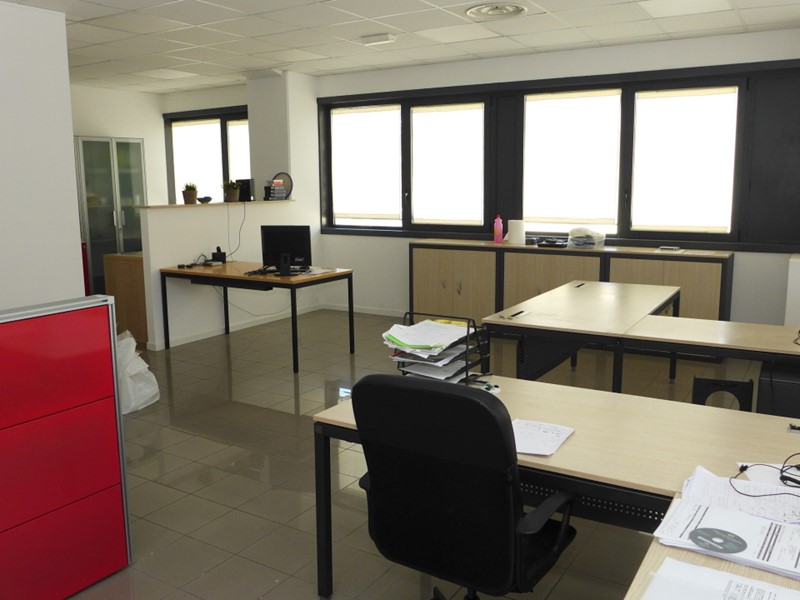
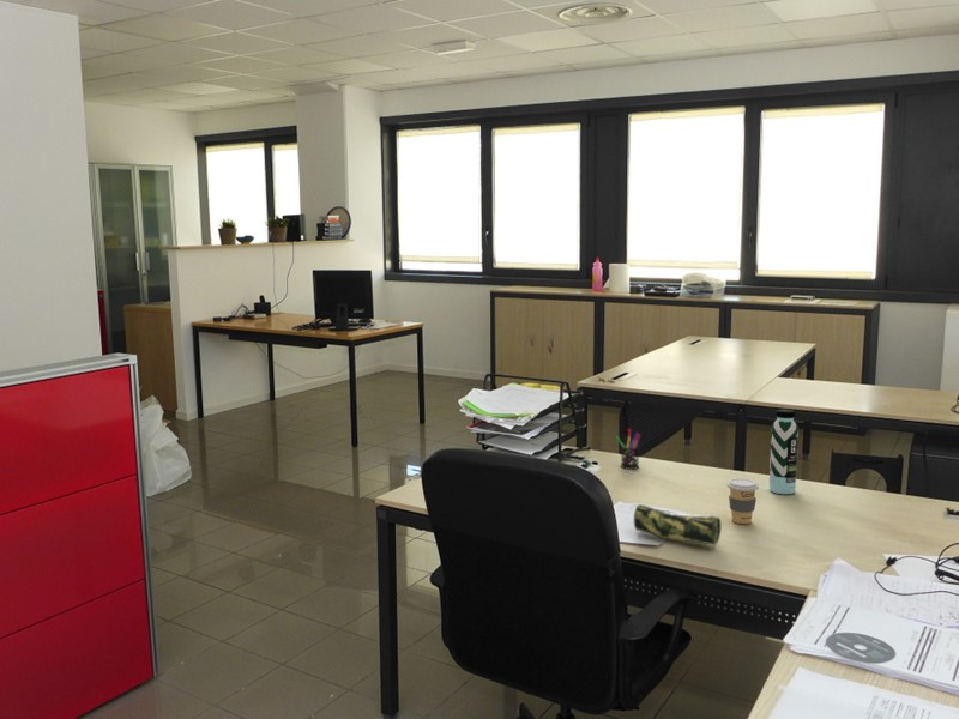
+ coffee cup (742, 501)
+ pencil case (674, 524)
+ water bottle (783, 451)
+ pen holder (627, 448)
